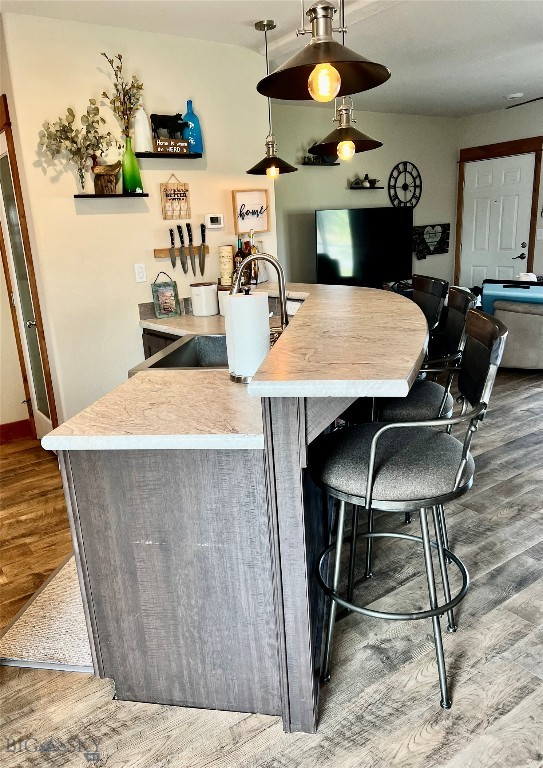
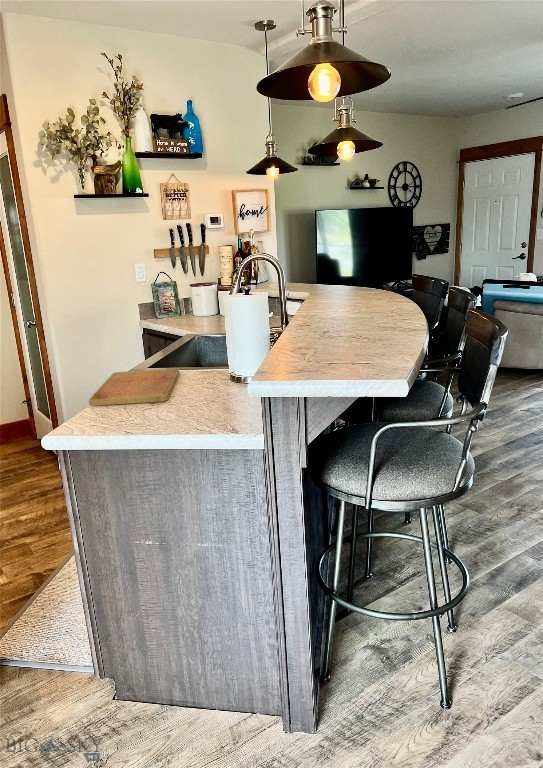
+ cutting board (138, 385)
